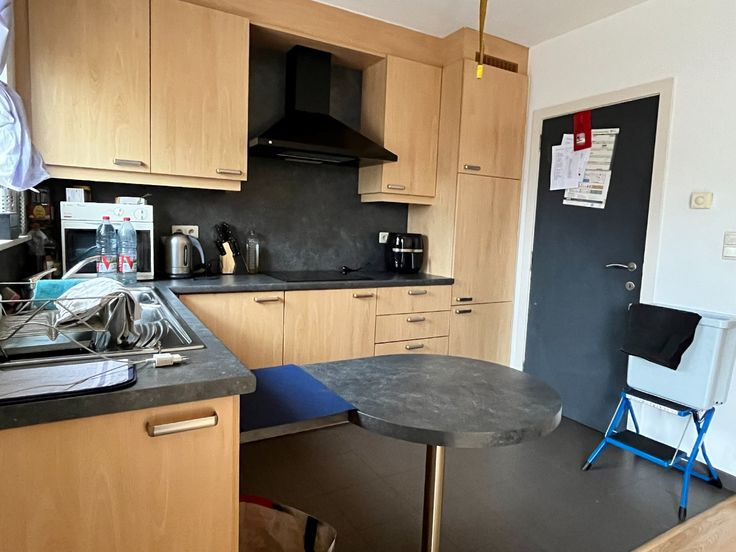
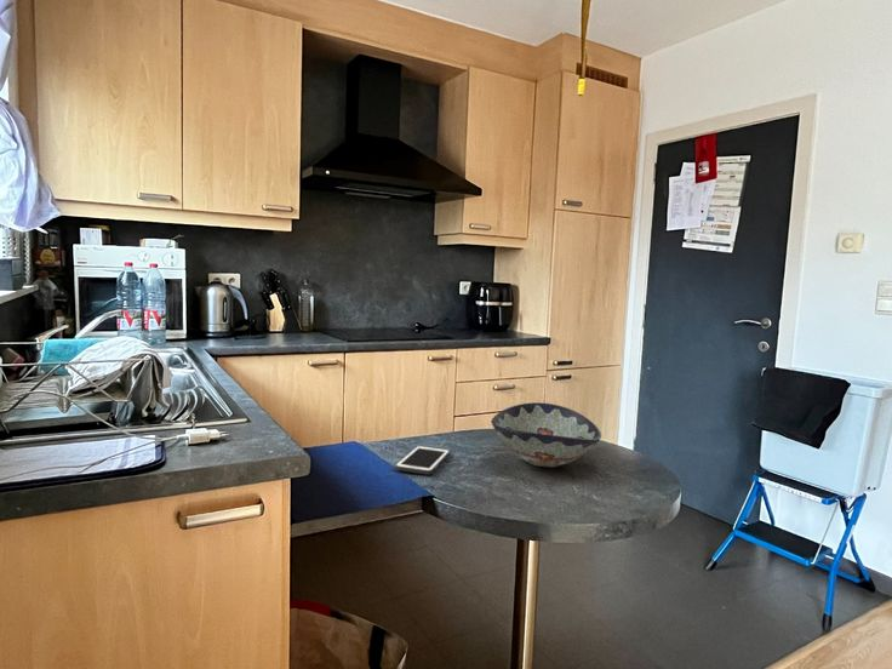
+ cell phone (423, 459)
+ decorative bowl (544, 438)
